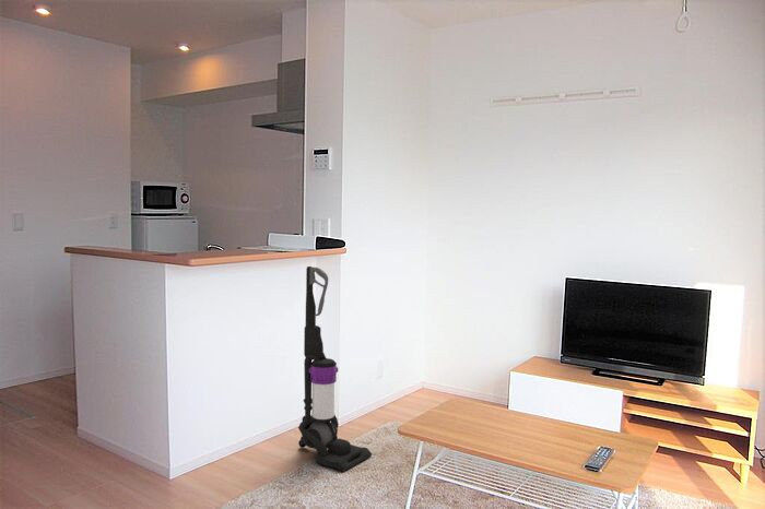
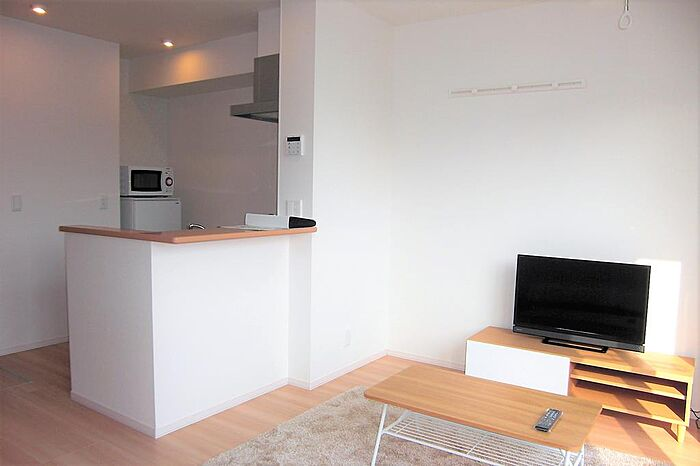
- vacuum cleaner (329, 363)
